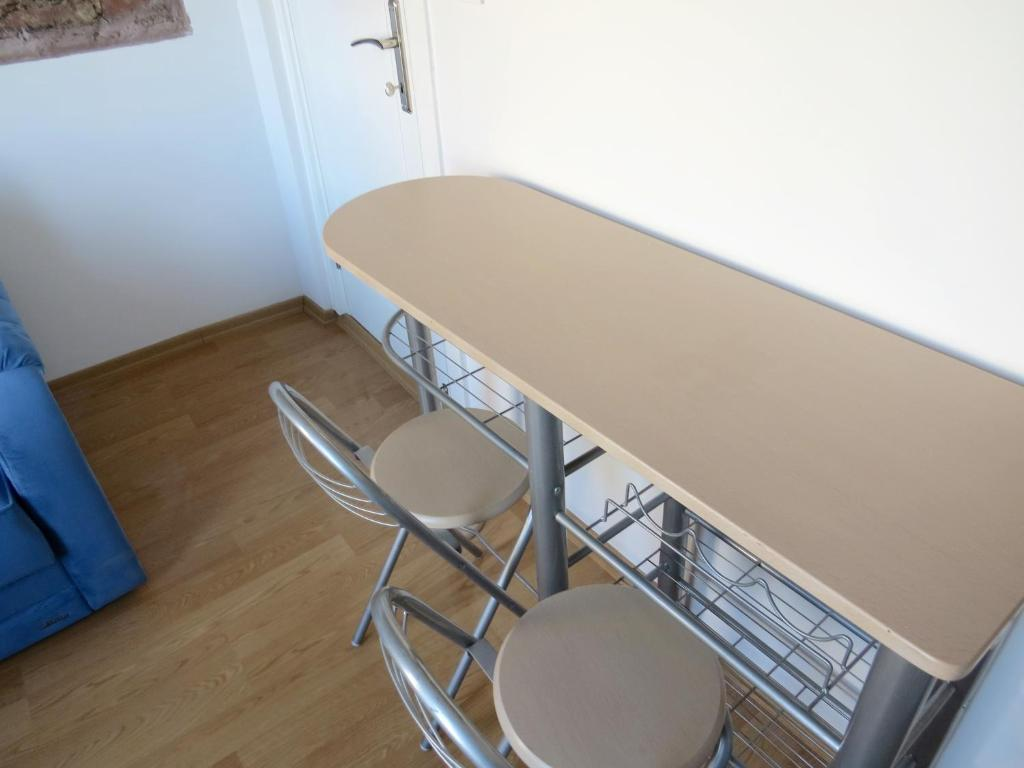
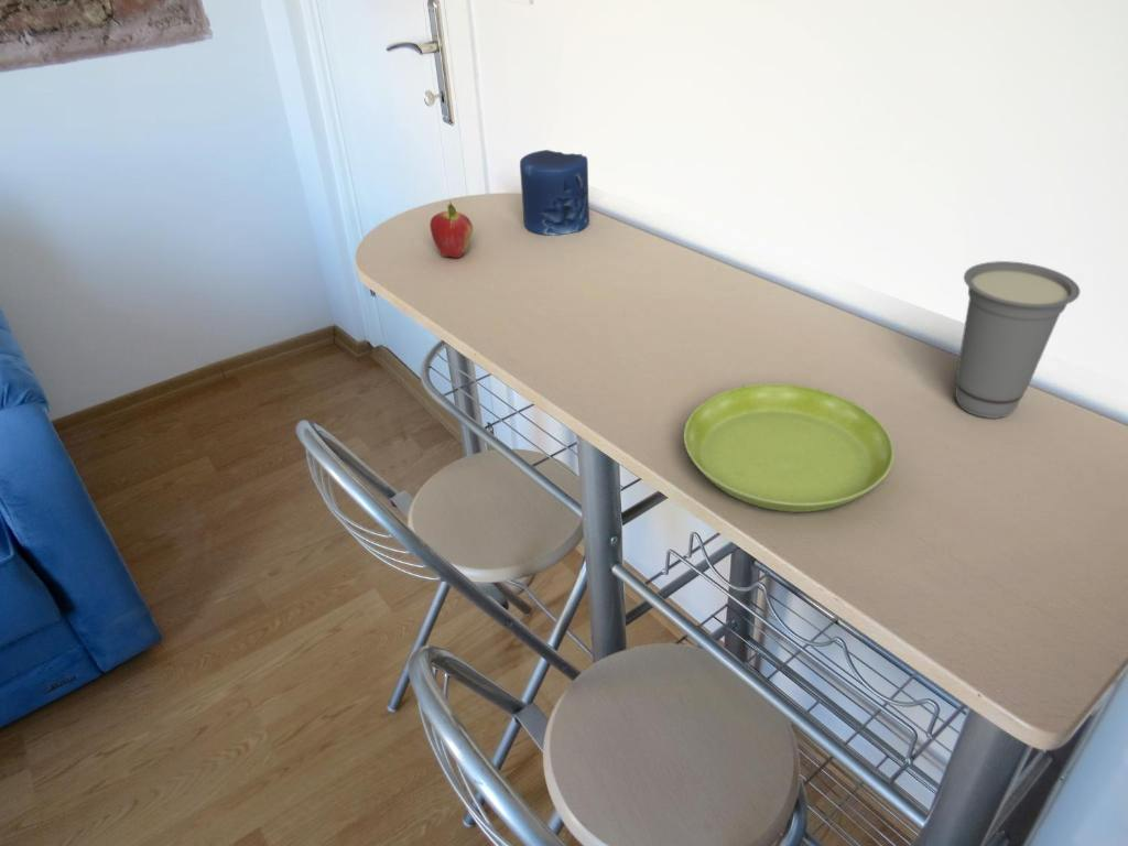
+ candle (555, 192)
+ cup (1001, 346)
+ fruit (452, 226)
+ saucer (784, 449)
